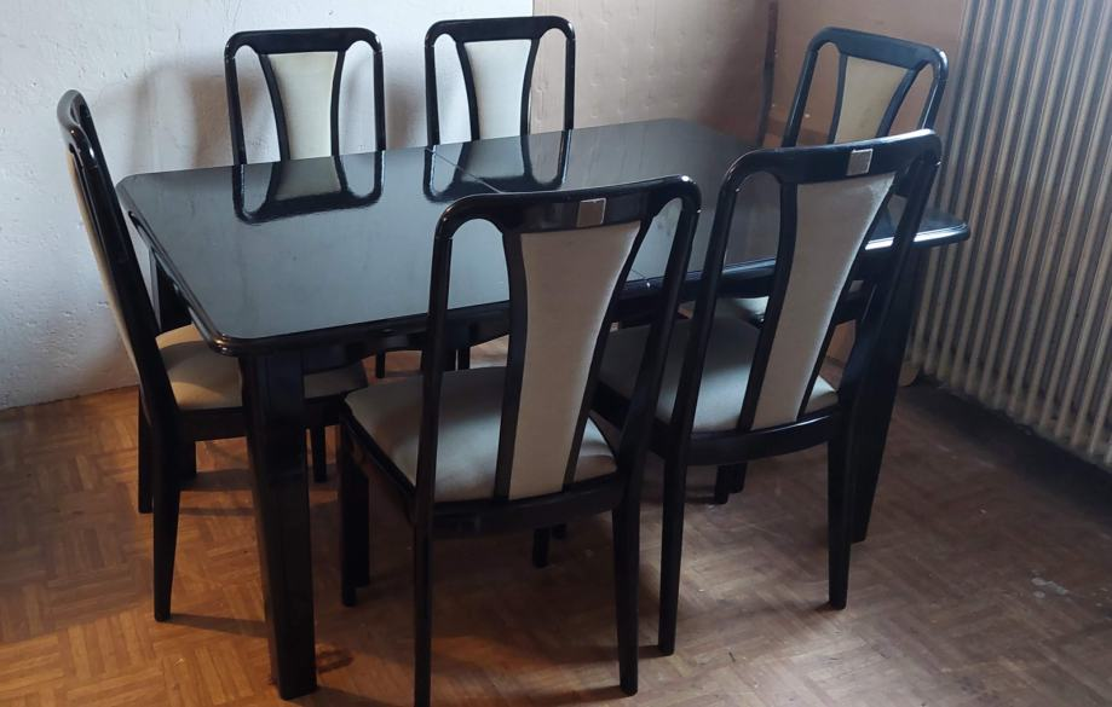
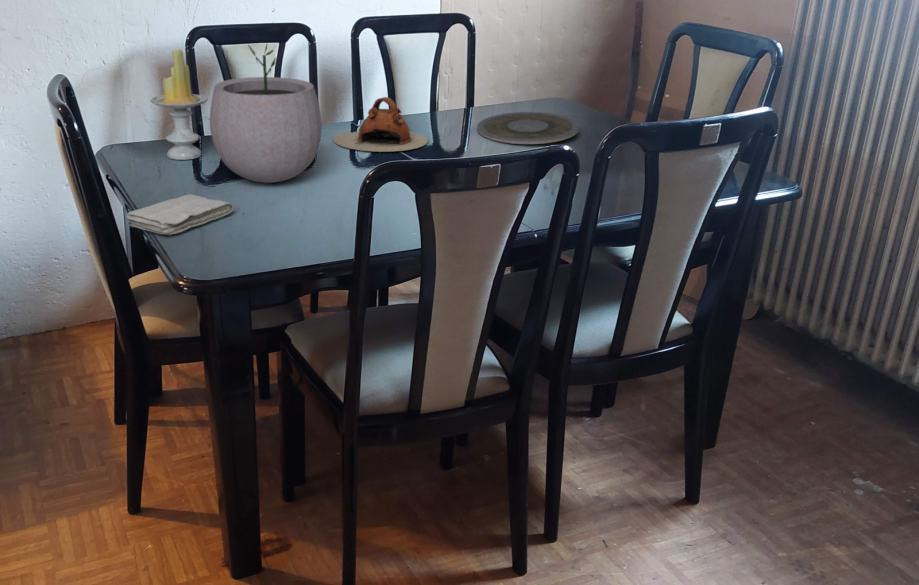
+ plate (527, 126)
+ plant pot (265, 112)
+ teapot (380, 118)
+ washcloth (179, 212)
+ candle (179, 103)
